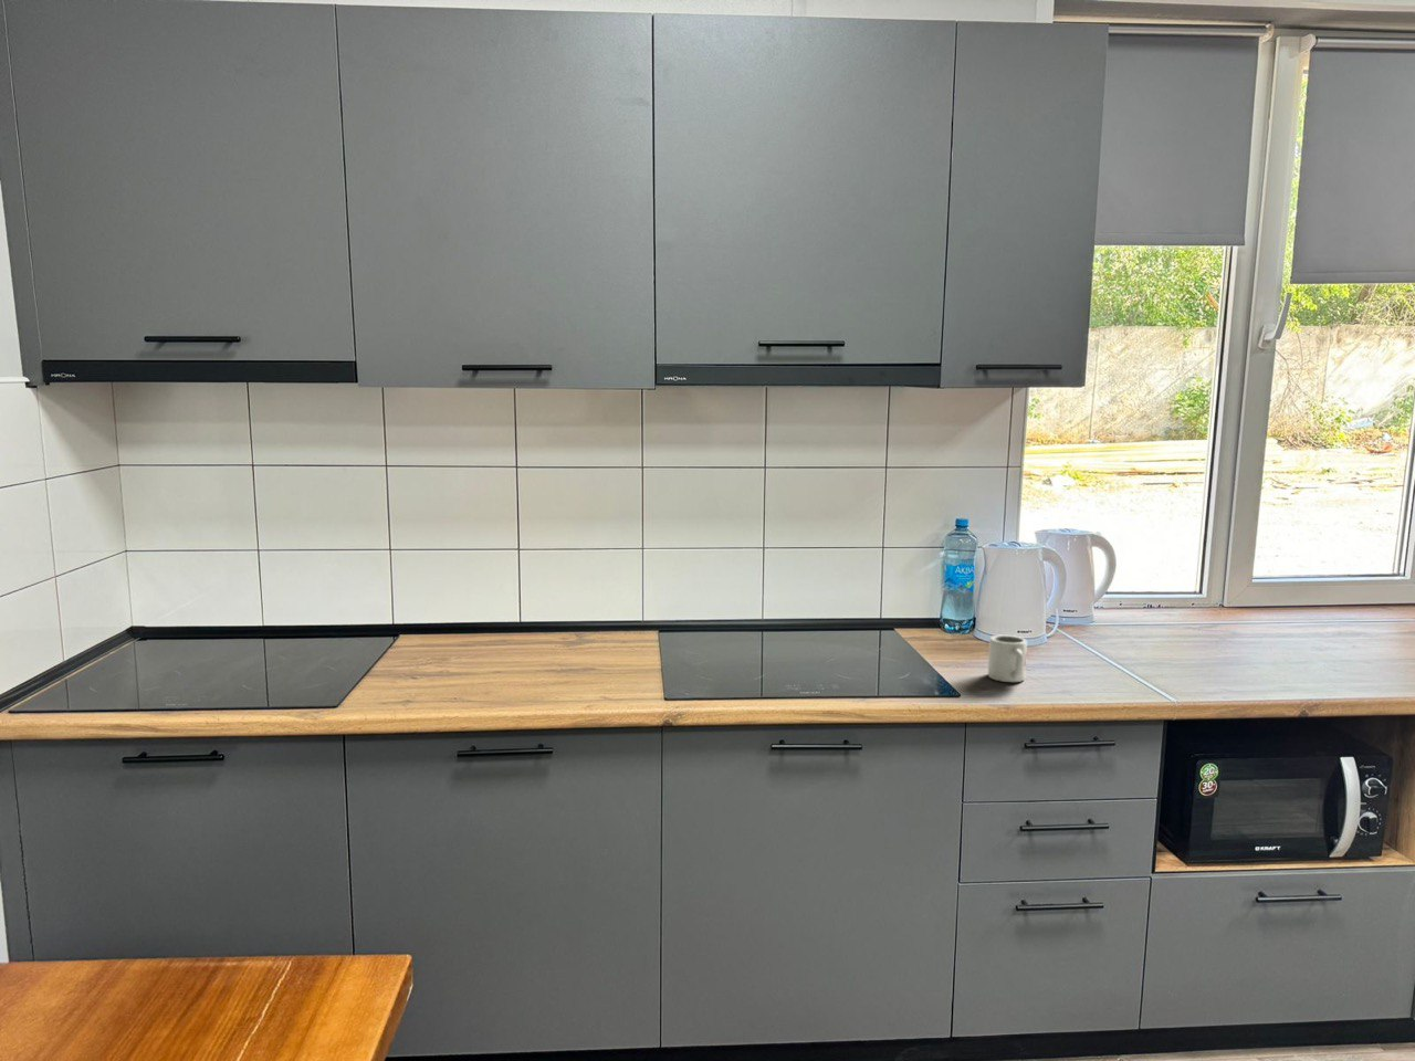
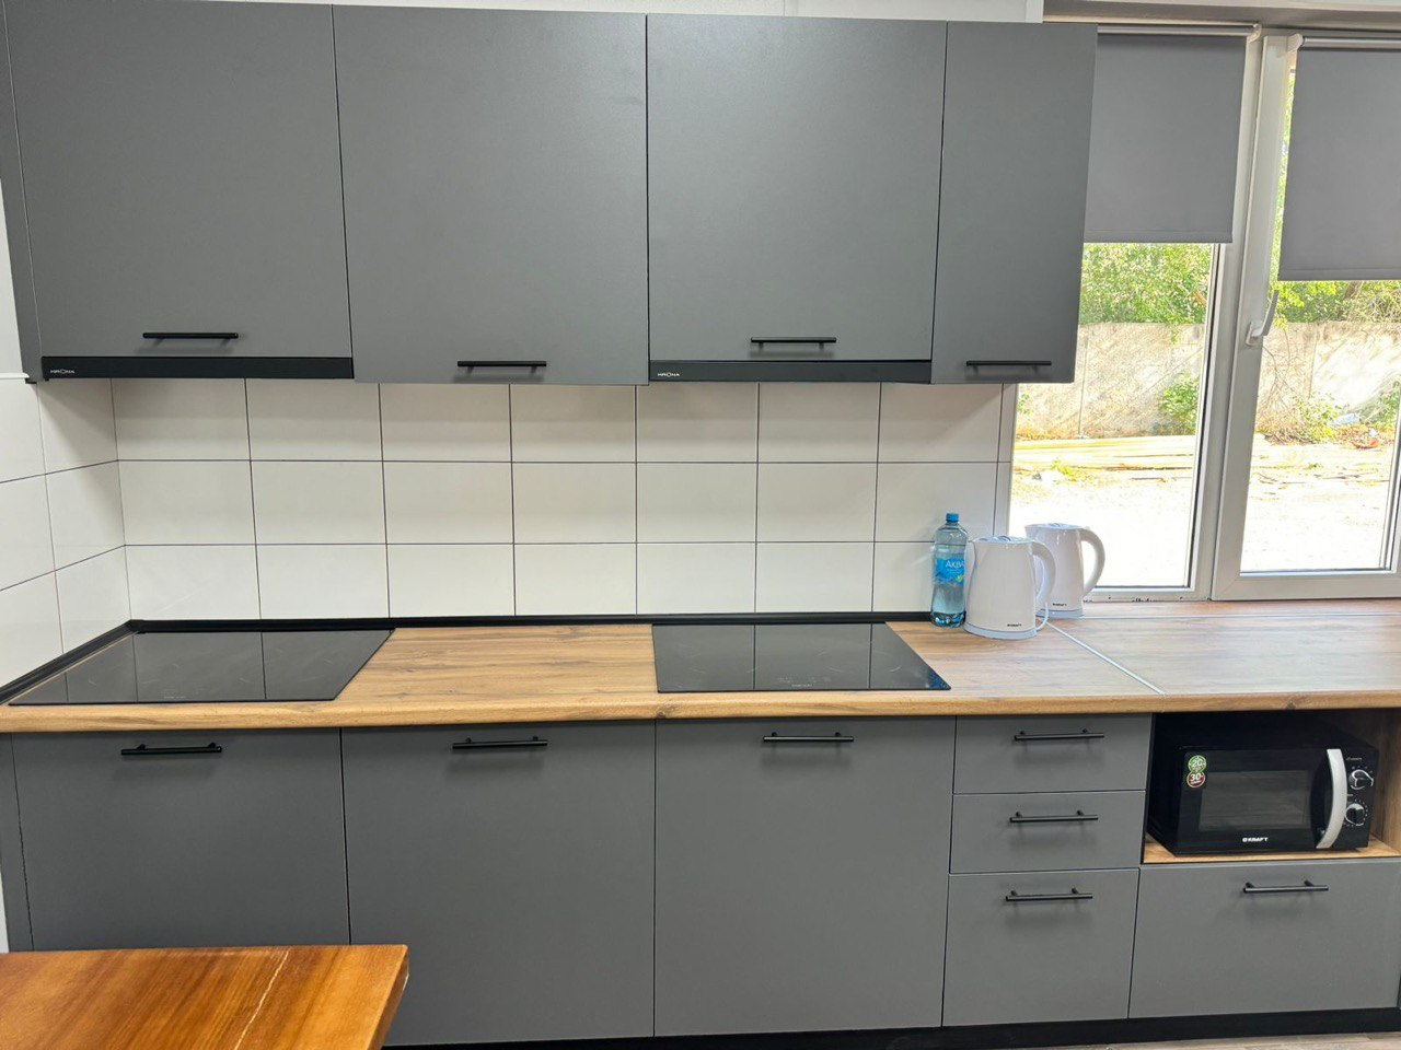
- cup (1009, 660)
